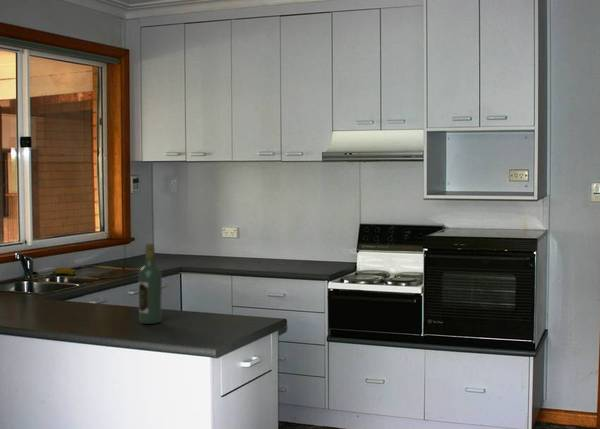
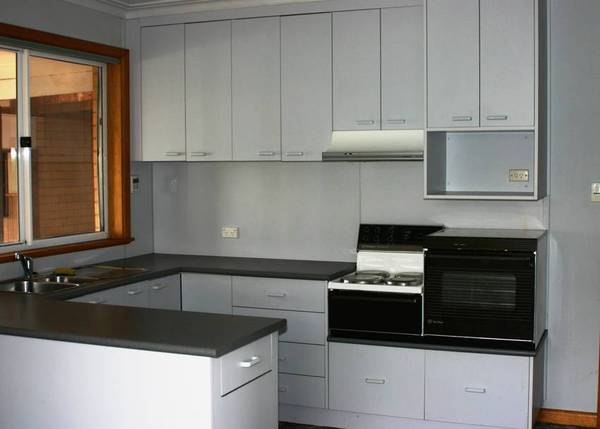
- wine bottle (150, 283)
